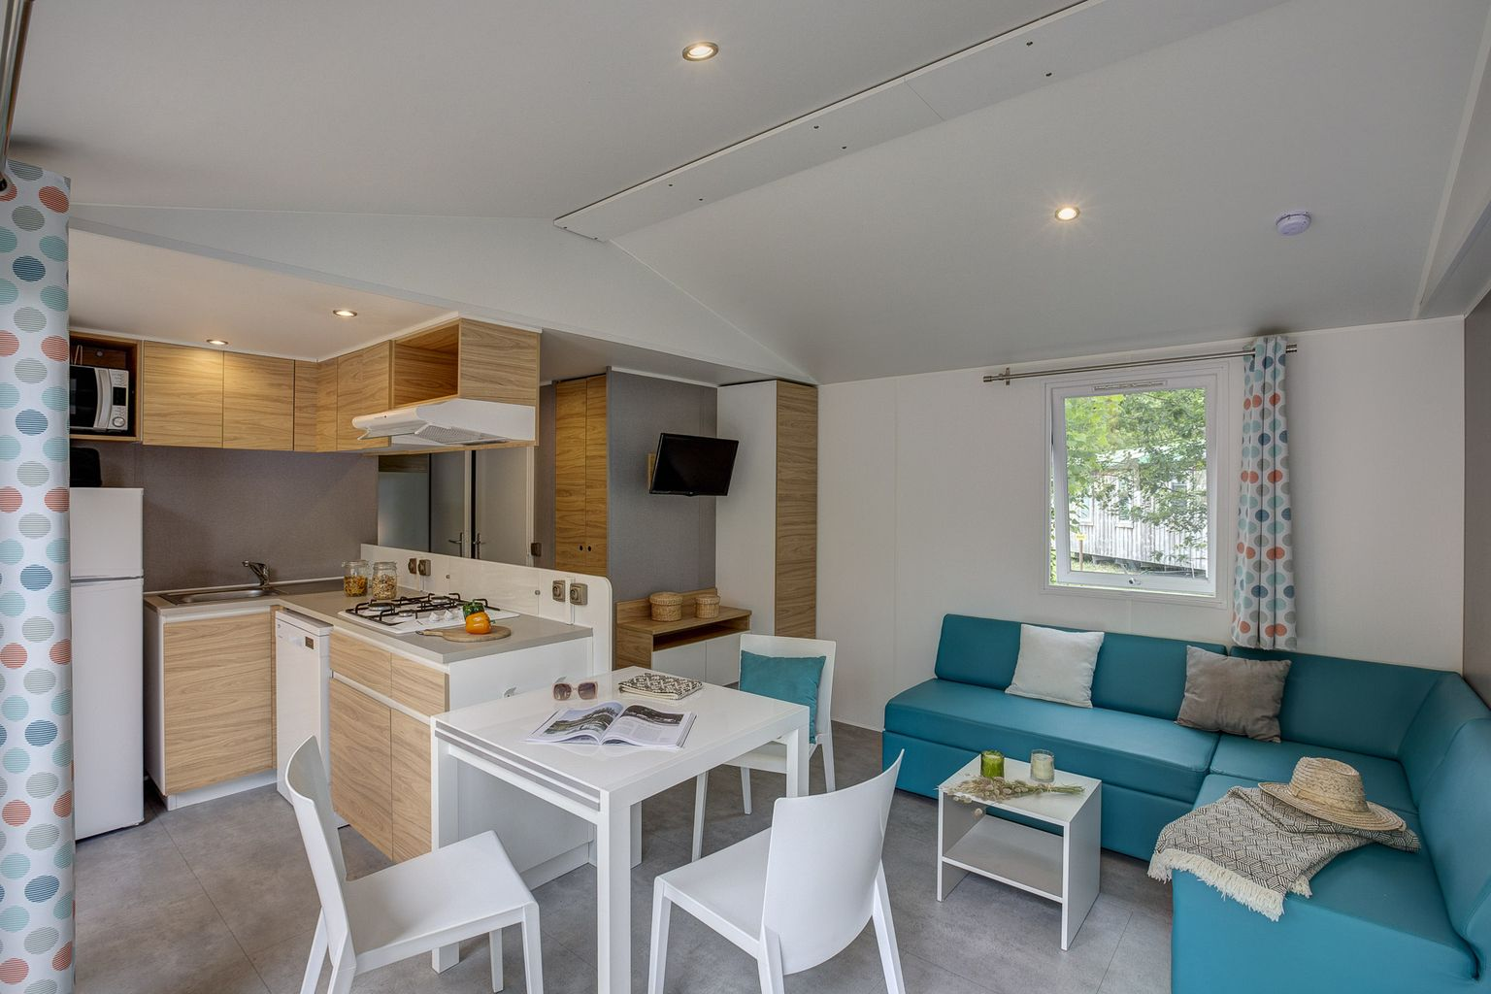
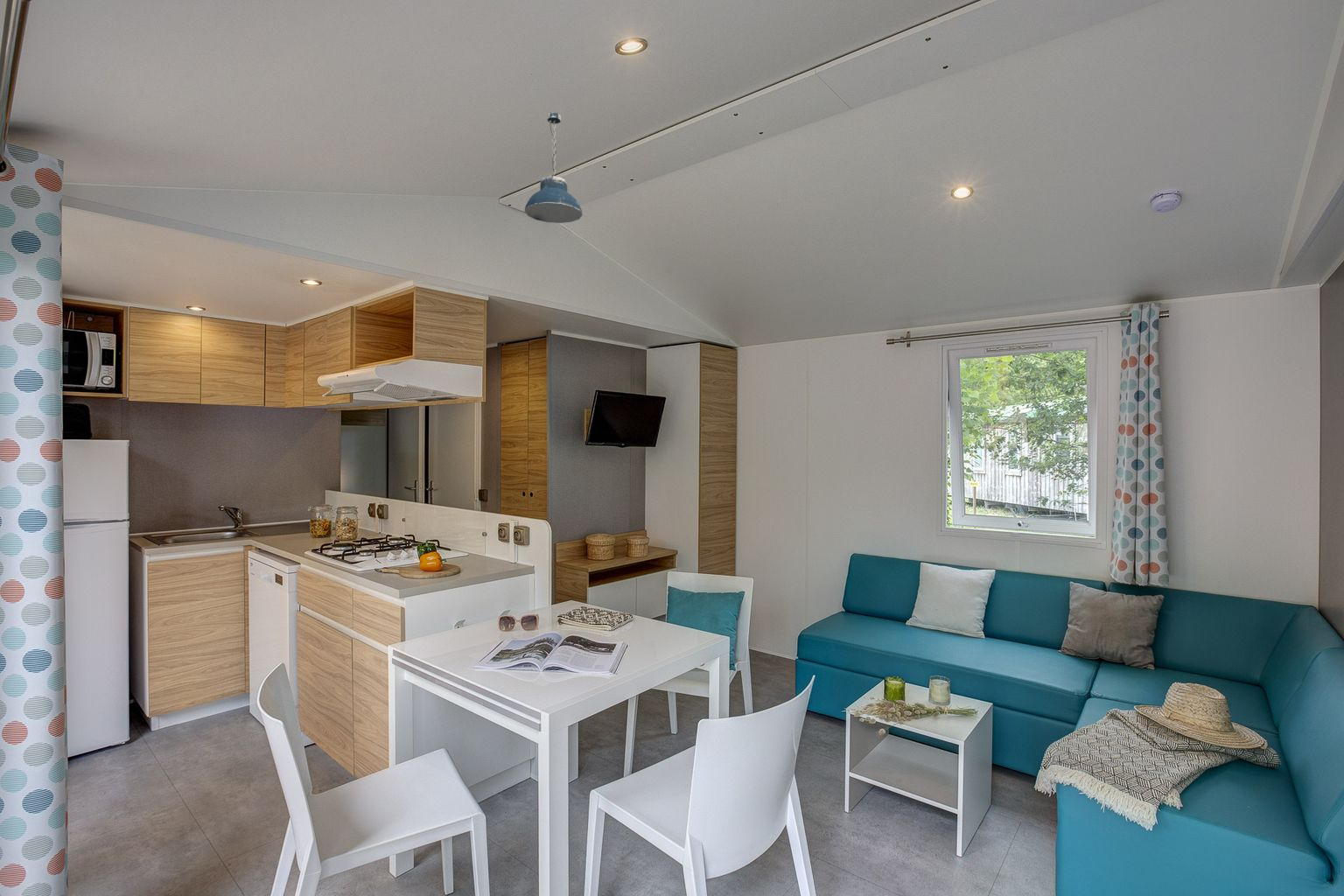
+ pendant light (555, 164)
